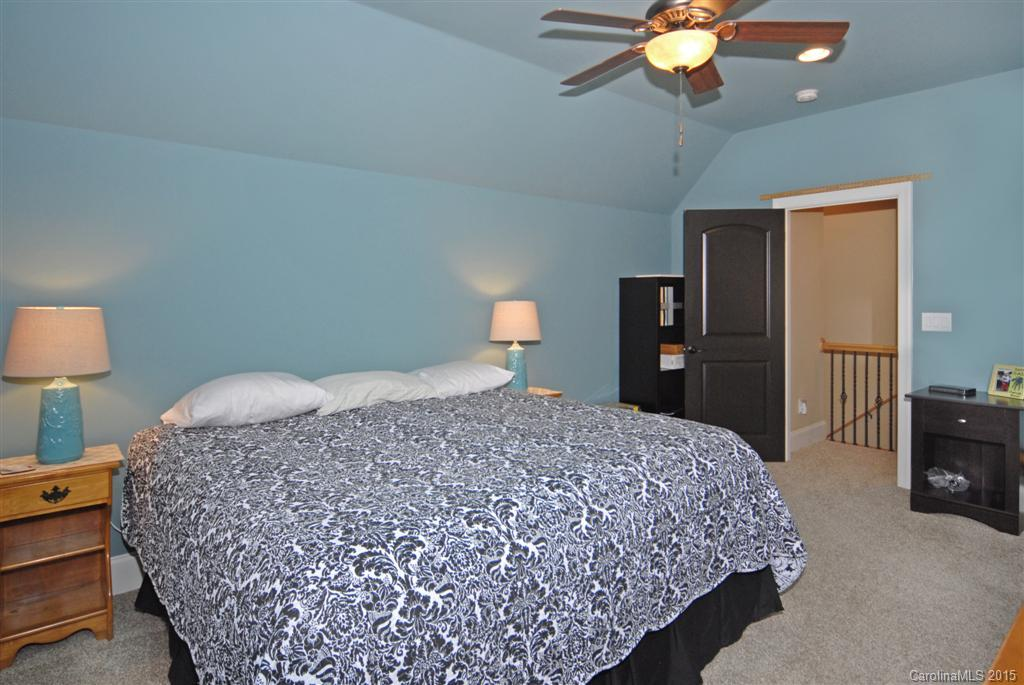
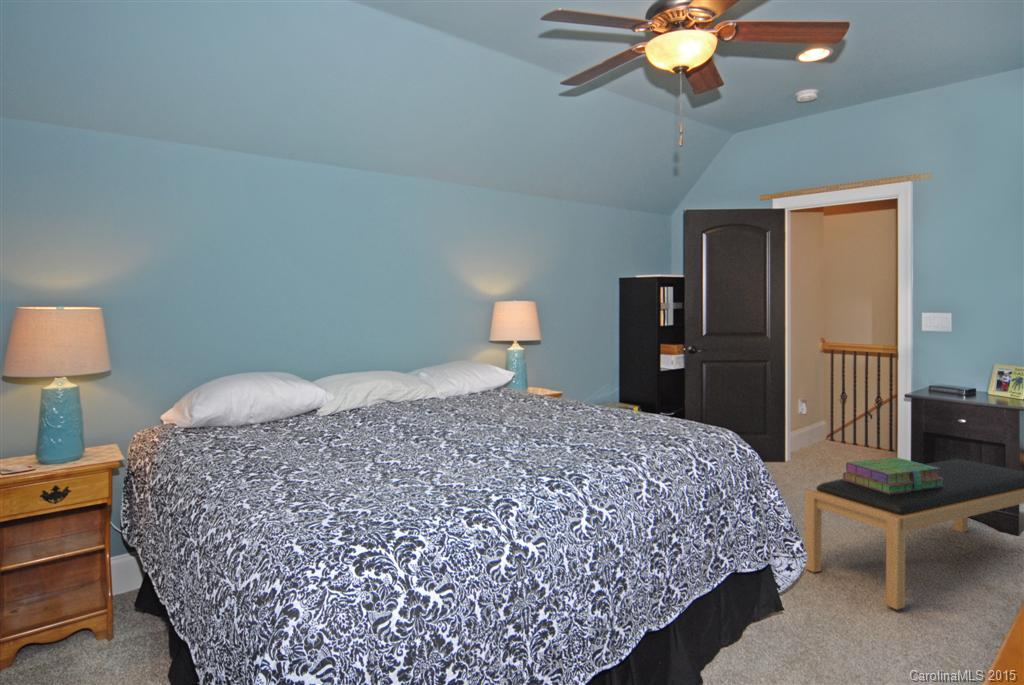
+ stack of books (892, 473)
+ bench (933, 520)
